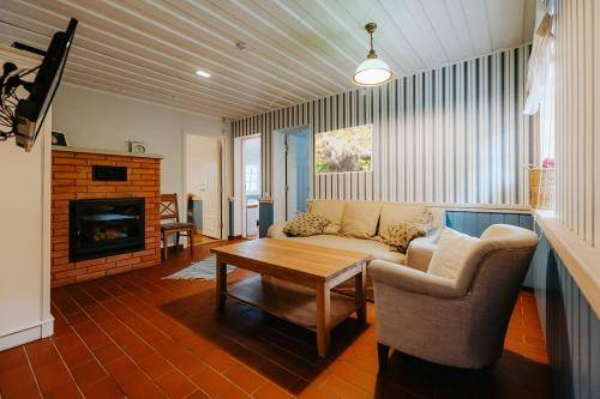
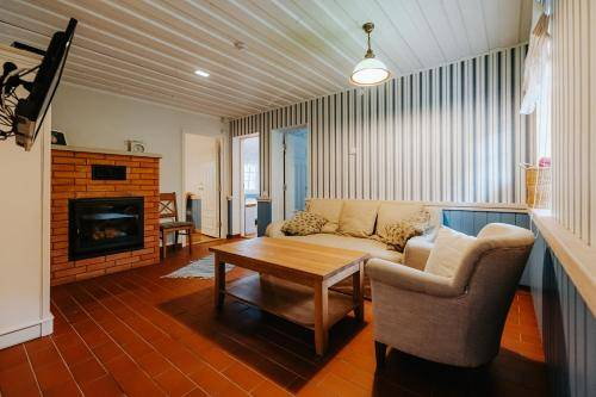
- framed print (342, 151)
